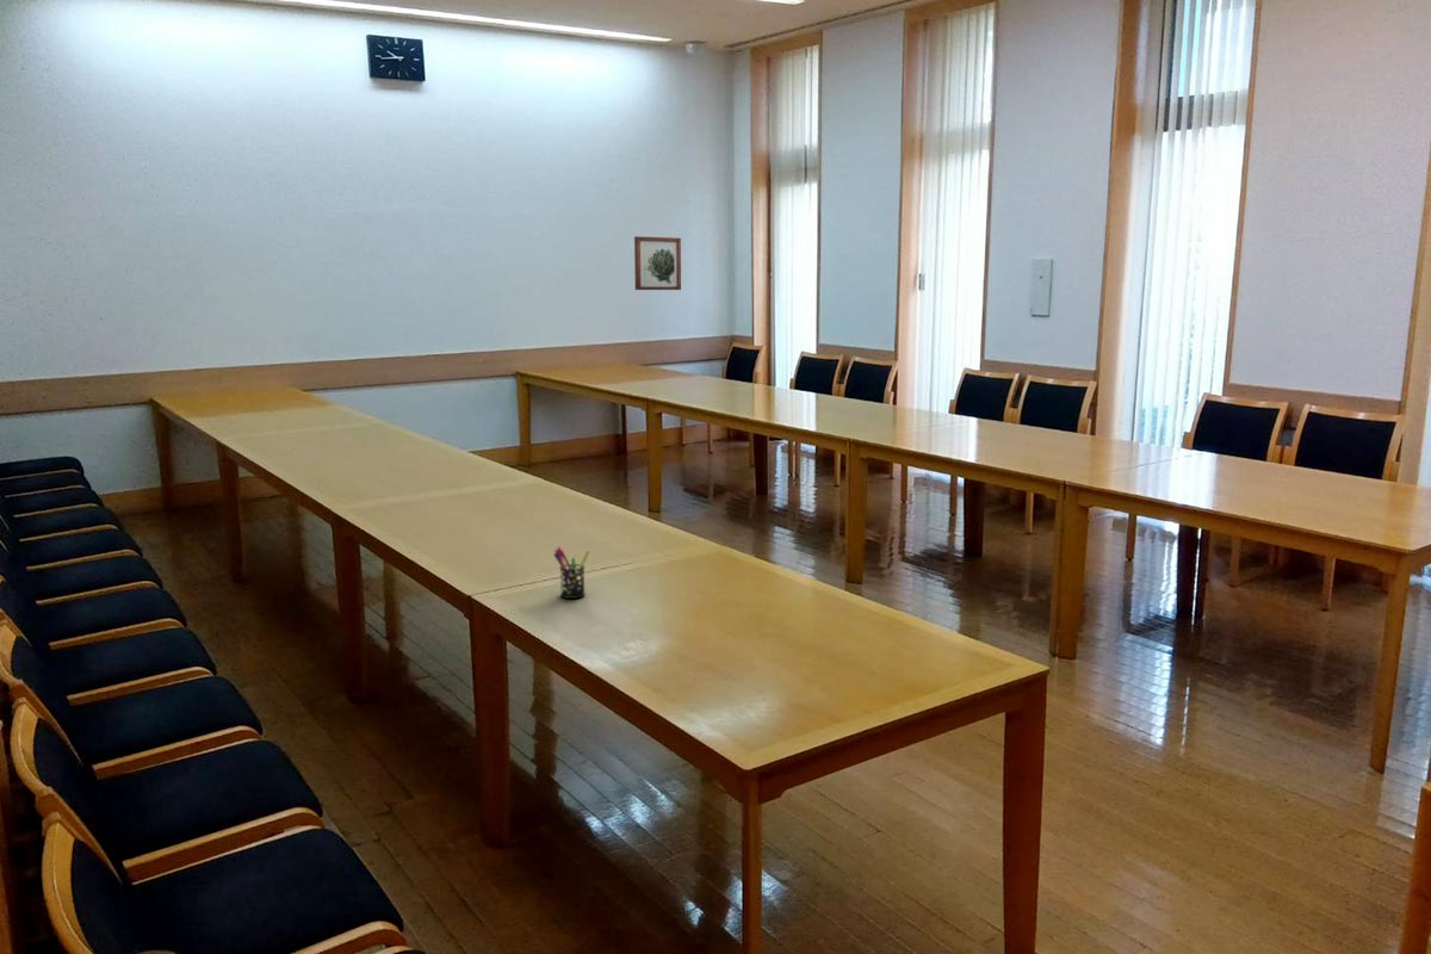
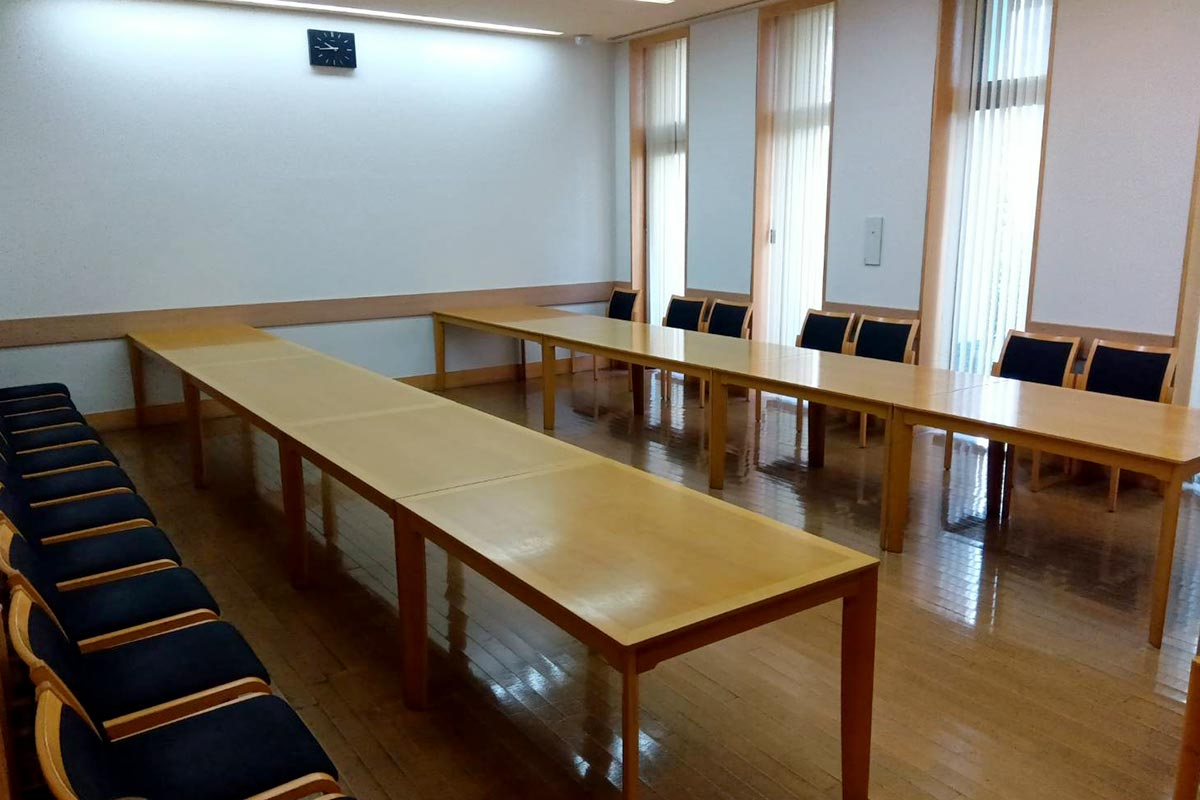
- pen holder (570, 571)
- wall art (657, 264)
